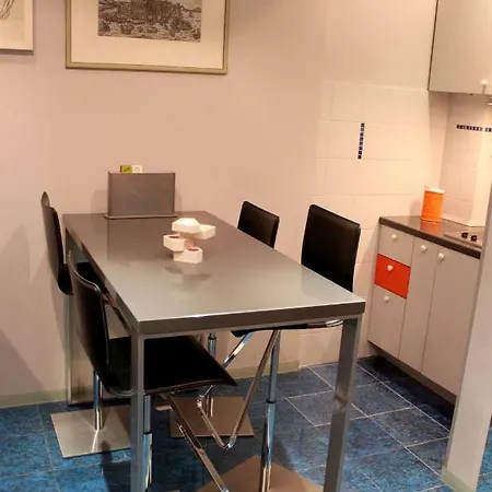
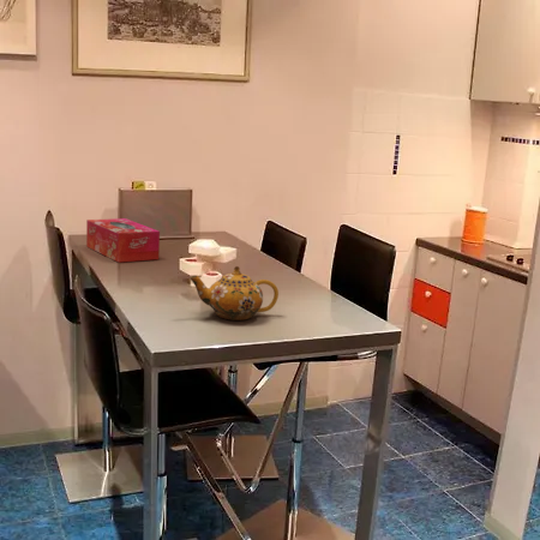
+ teapot (234, 290)
+ tissue box (121, 239)
